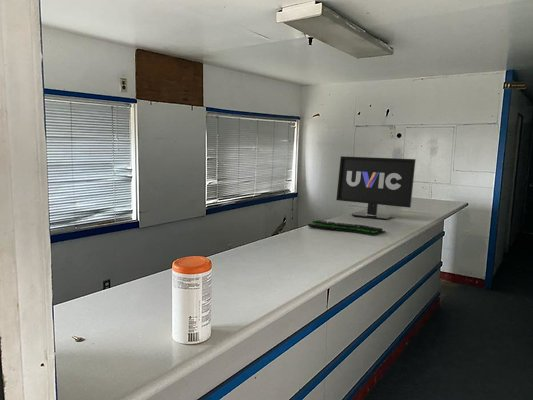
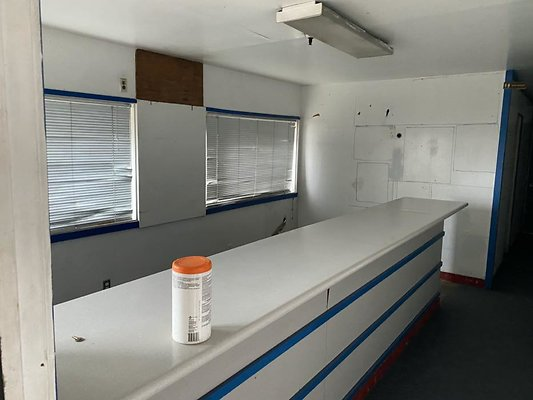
- monitor (373, 187)
- keyboard (346, 226)
